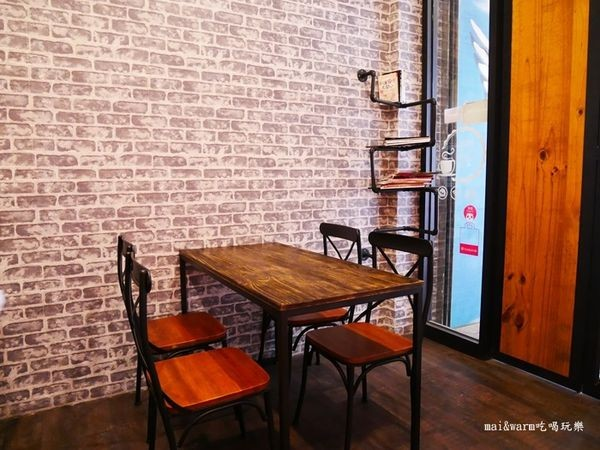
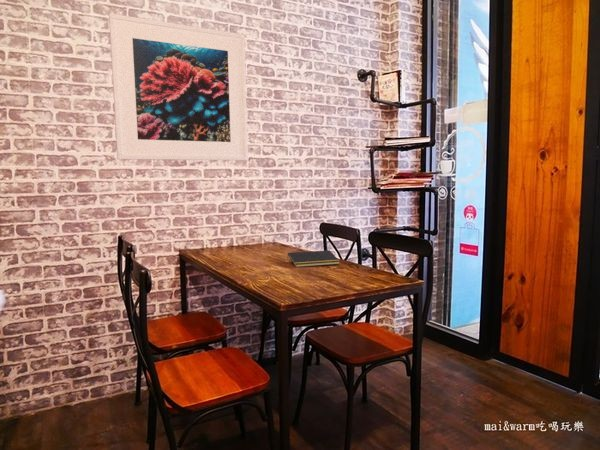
+ notepad (313, 258)
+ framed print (184, 93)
